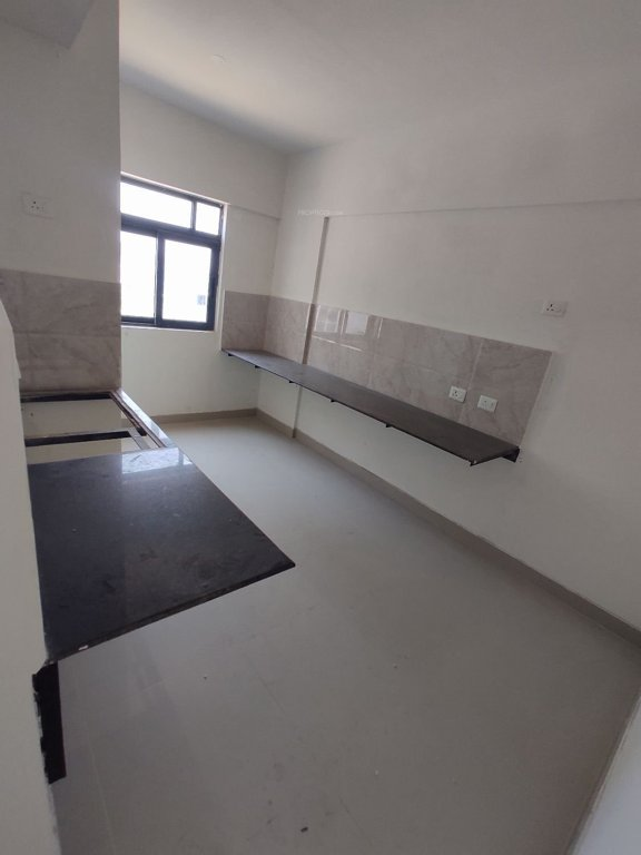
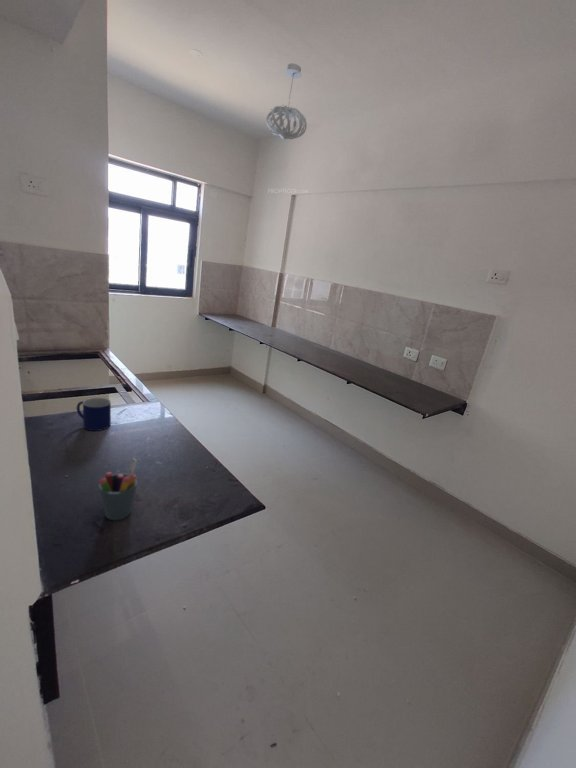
+ mug (92, 412)
+ pen holder (118, 490)
+ pendant light (289, 103)
